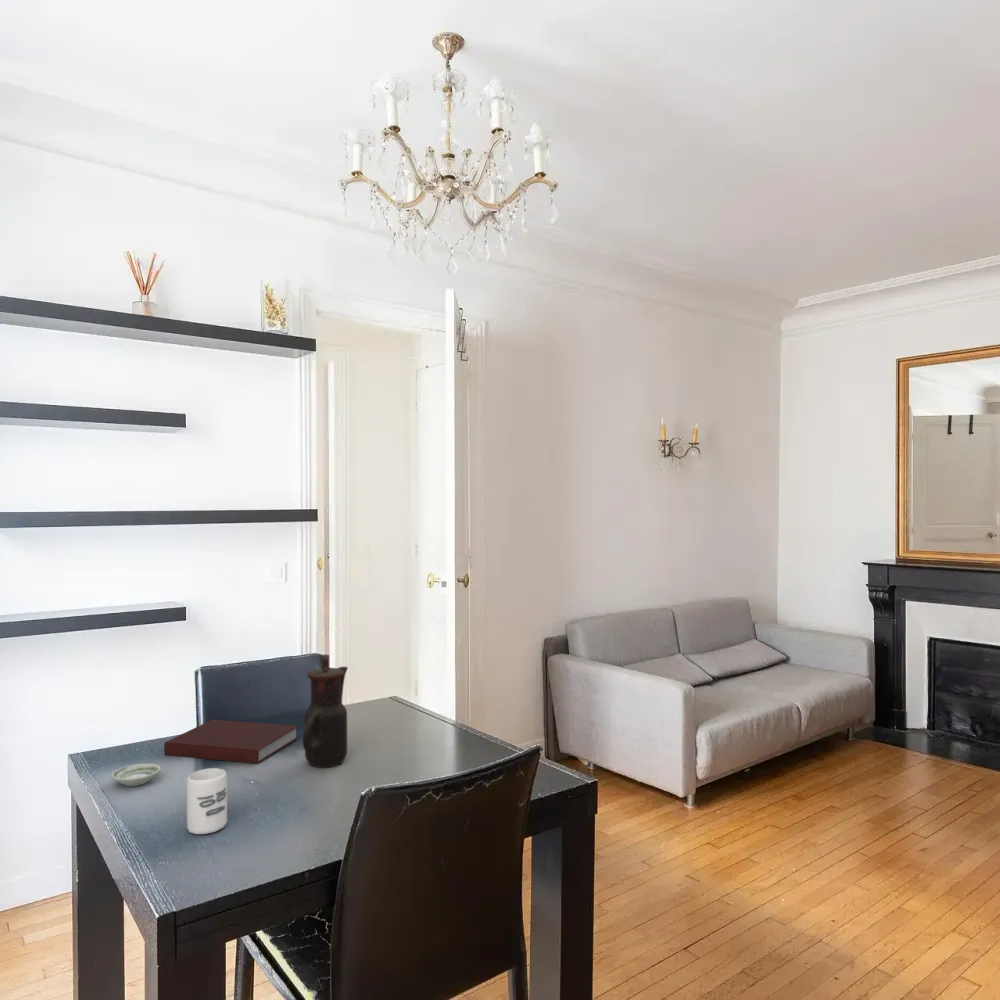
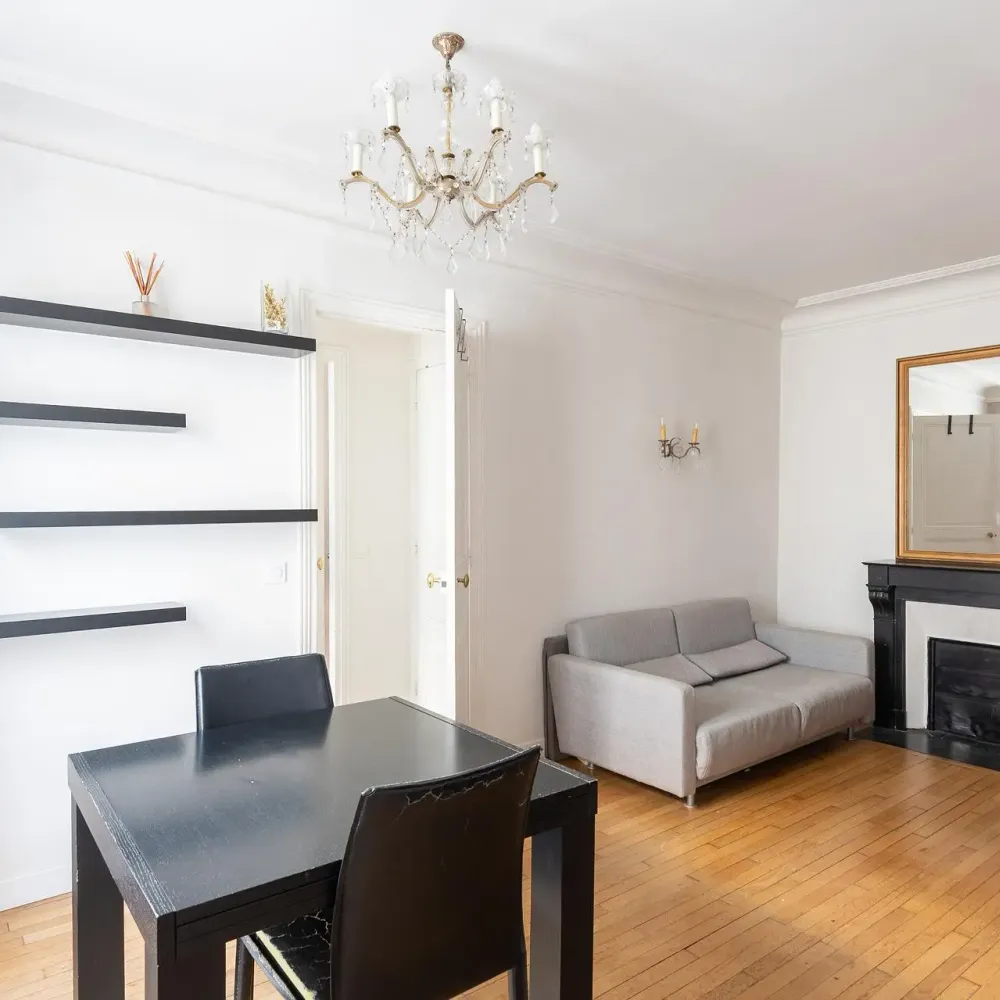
- teapot (326, 708)
- cup (207, 800)
- saucer (136, 776)
- notebook (233, 740)
